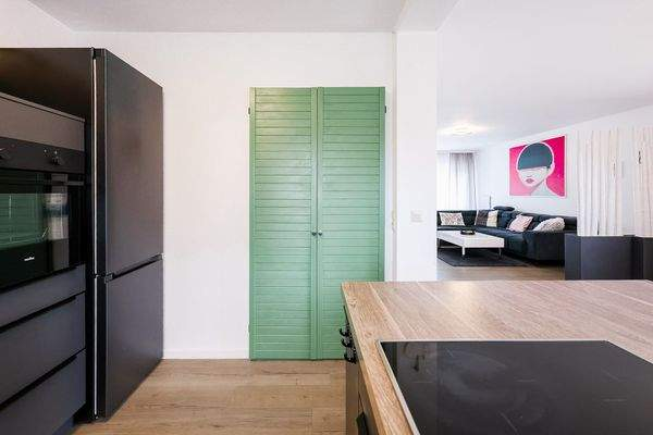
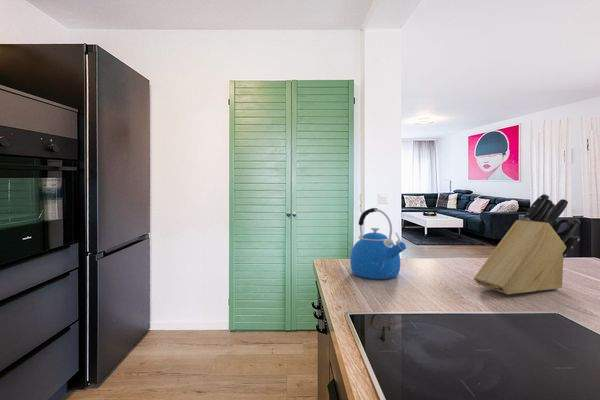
+ kettle (379, 241)
+ knife block (528, 240)
